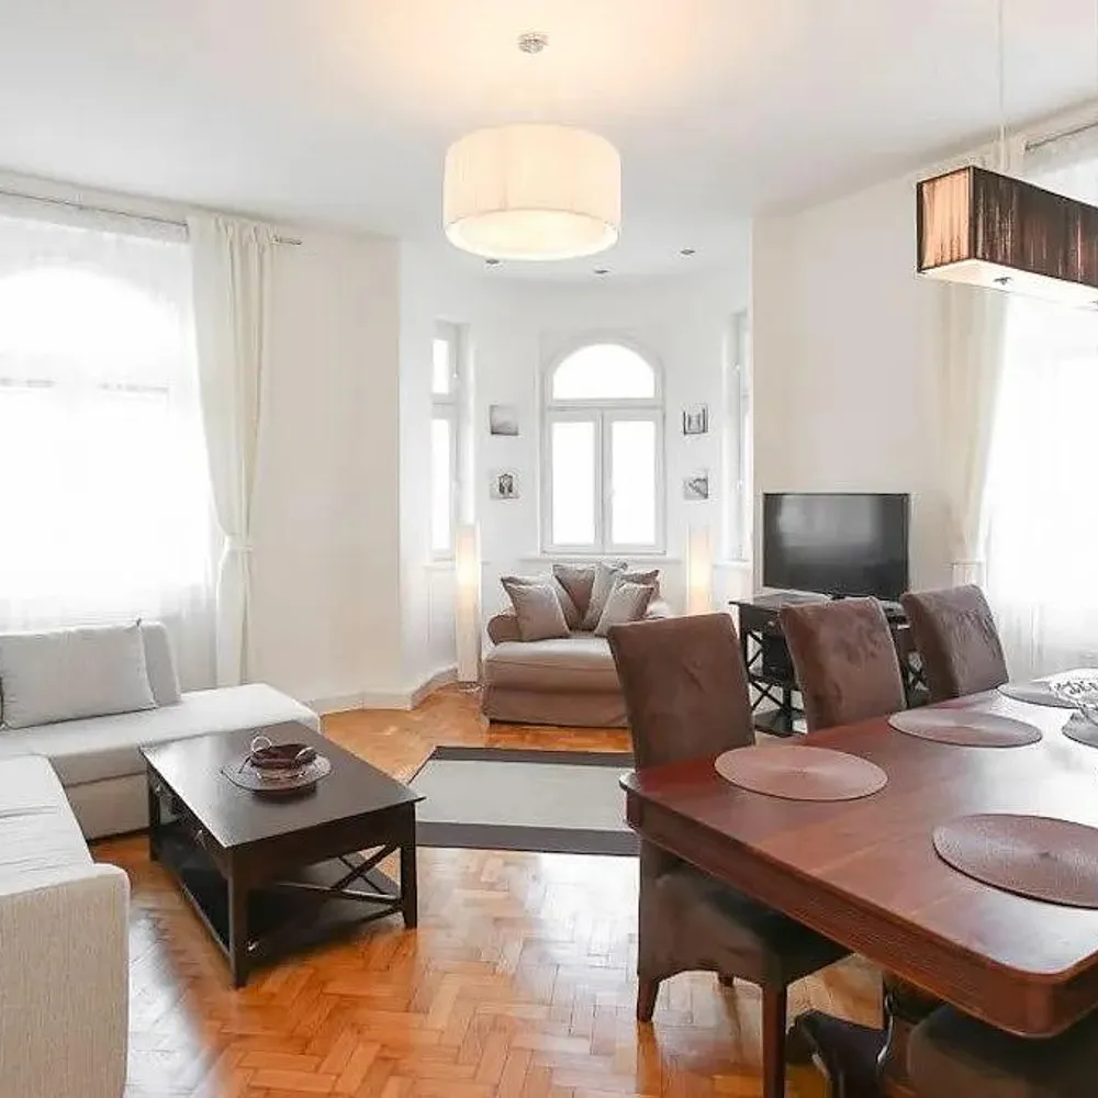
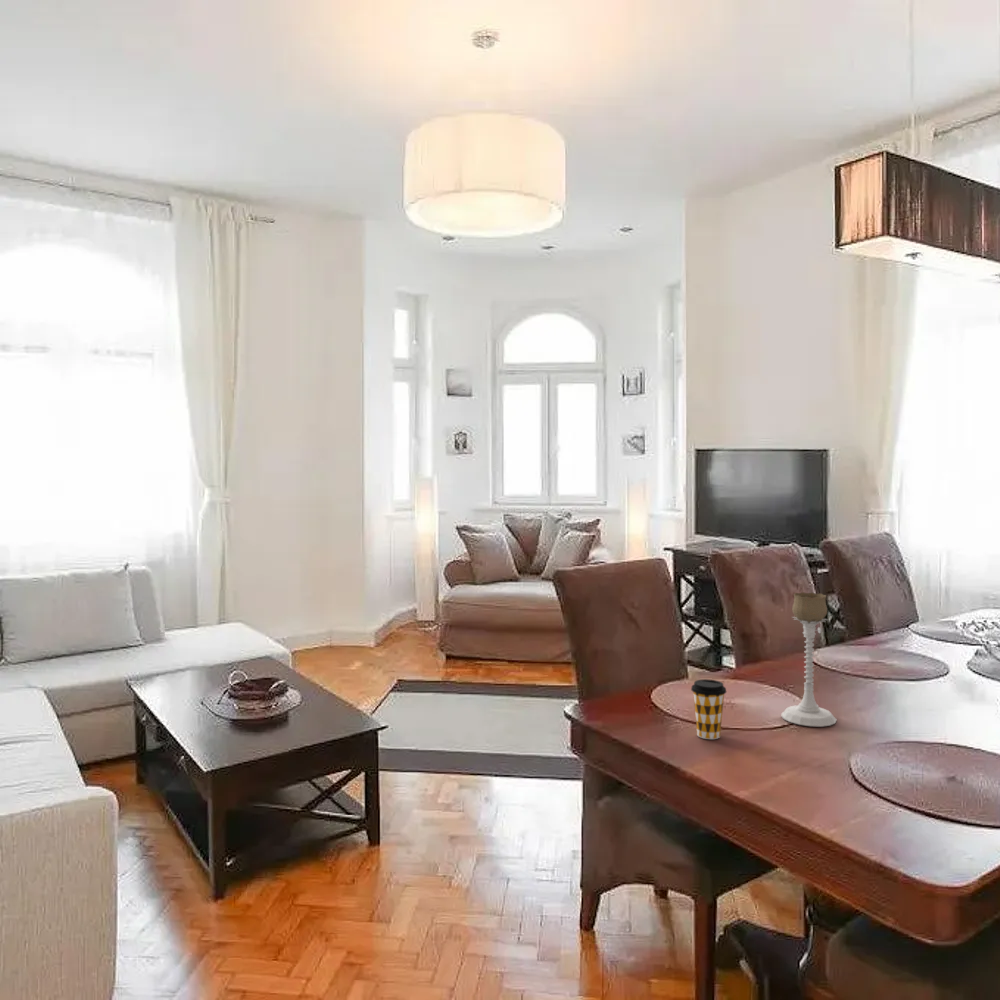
+ coffee cup (708, 709)
+ candle holder (809, 656)
